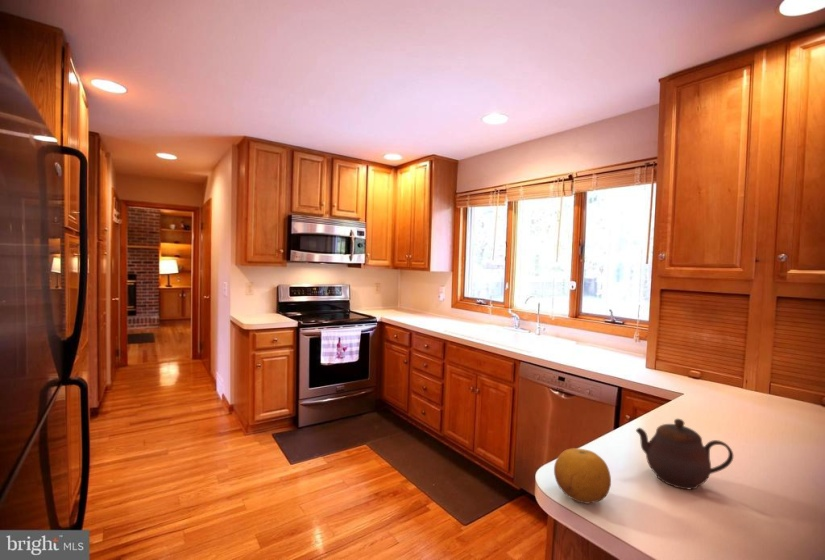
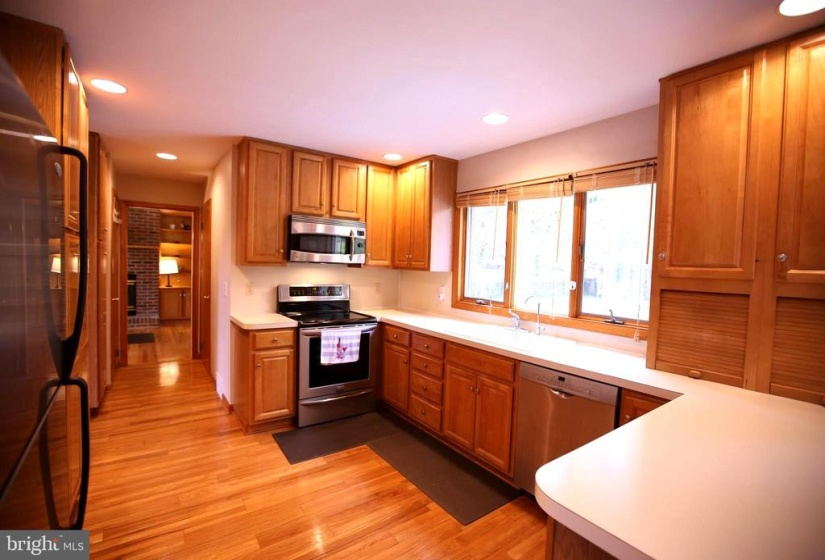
- fruit (581, 474)
- teapot (682, 450)
